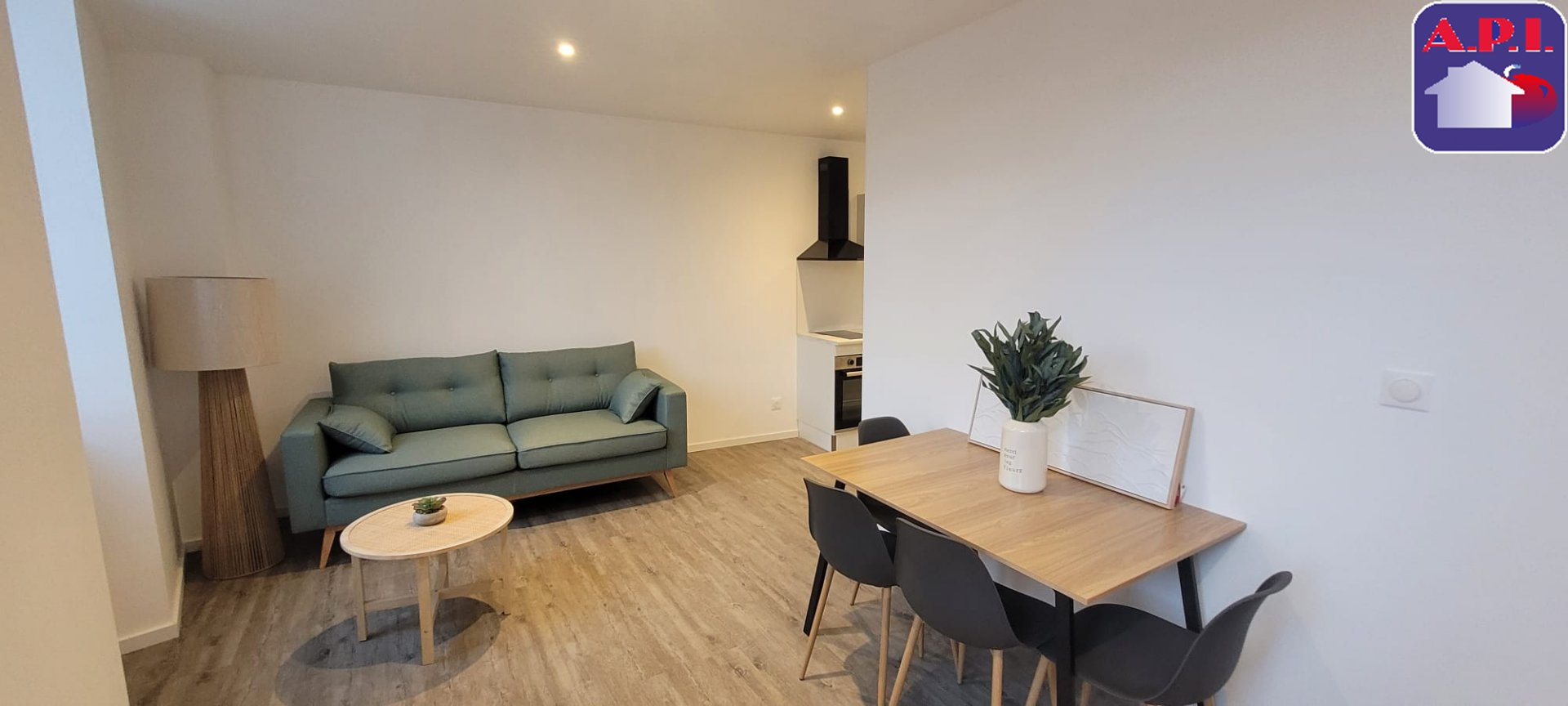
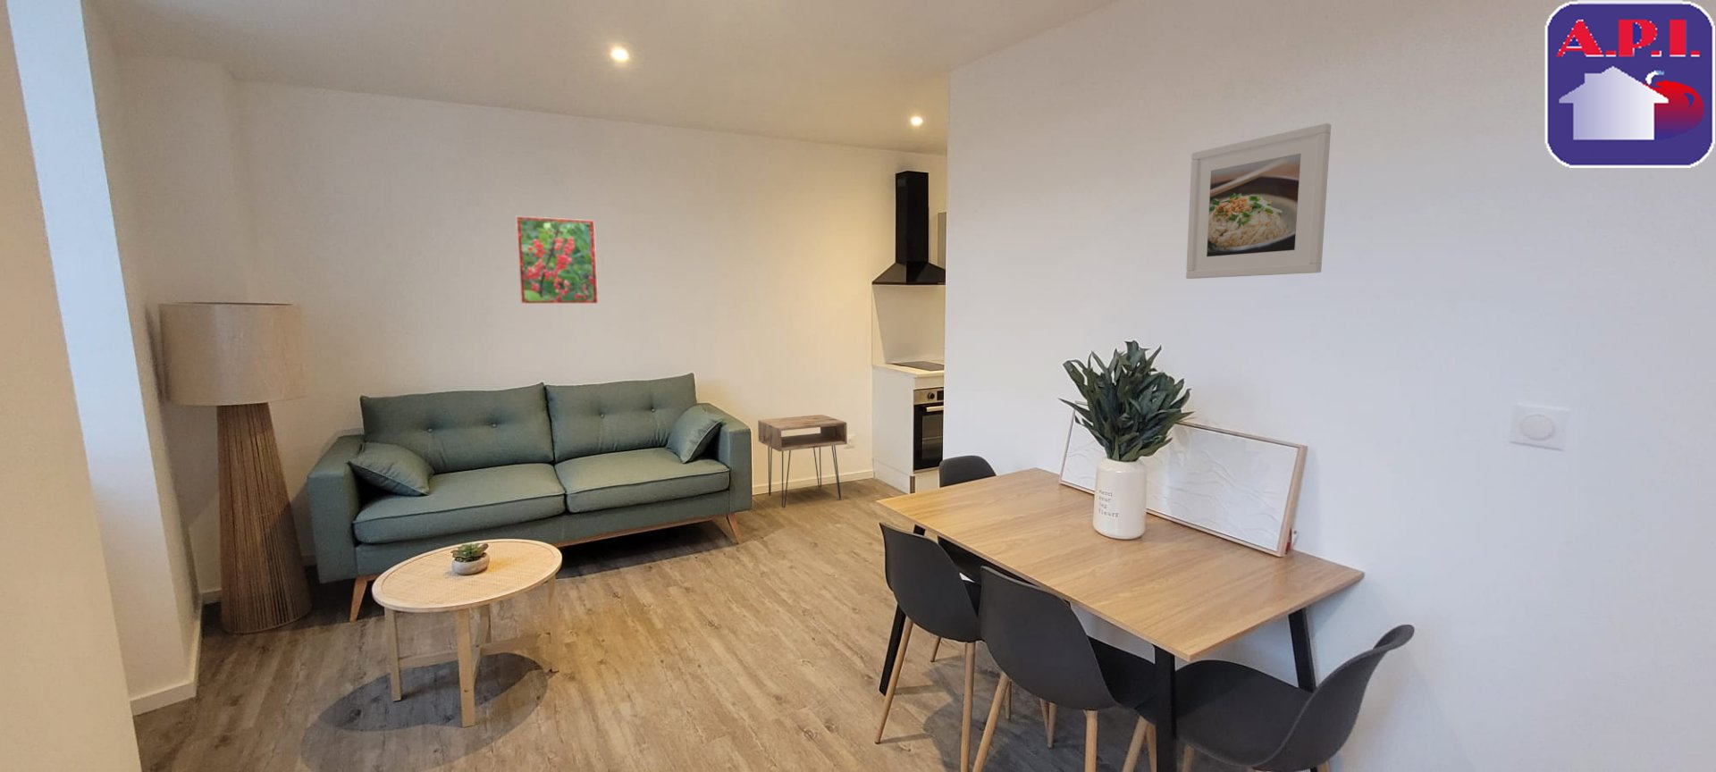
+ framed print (1251, 208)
+ nightstand (802, 448)
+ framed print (558, 261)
